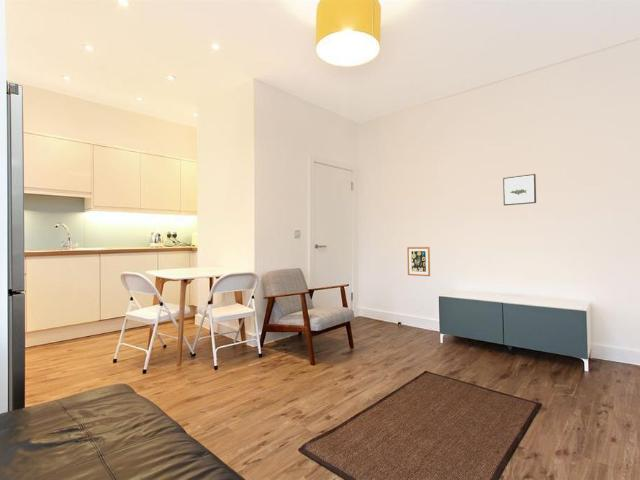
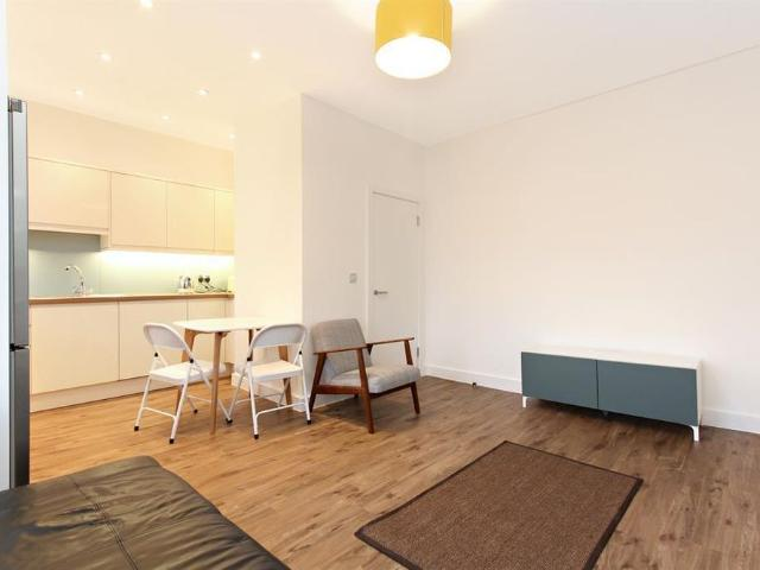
- wall art (418, 261)
- wall art (519, 190)
